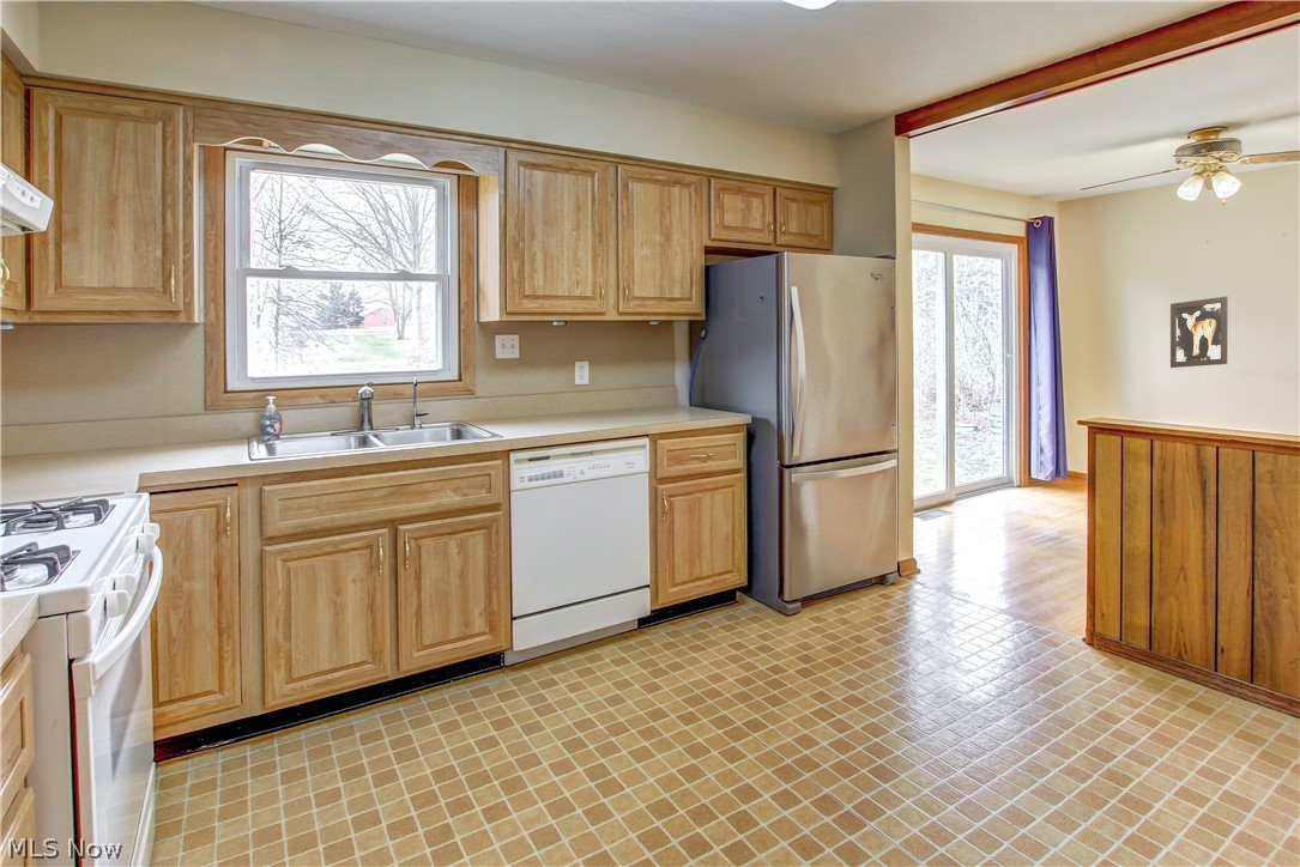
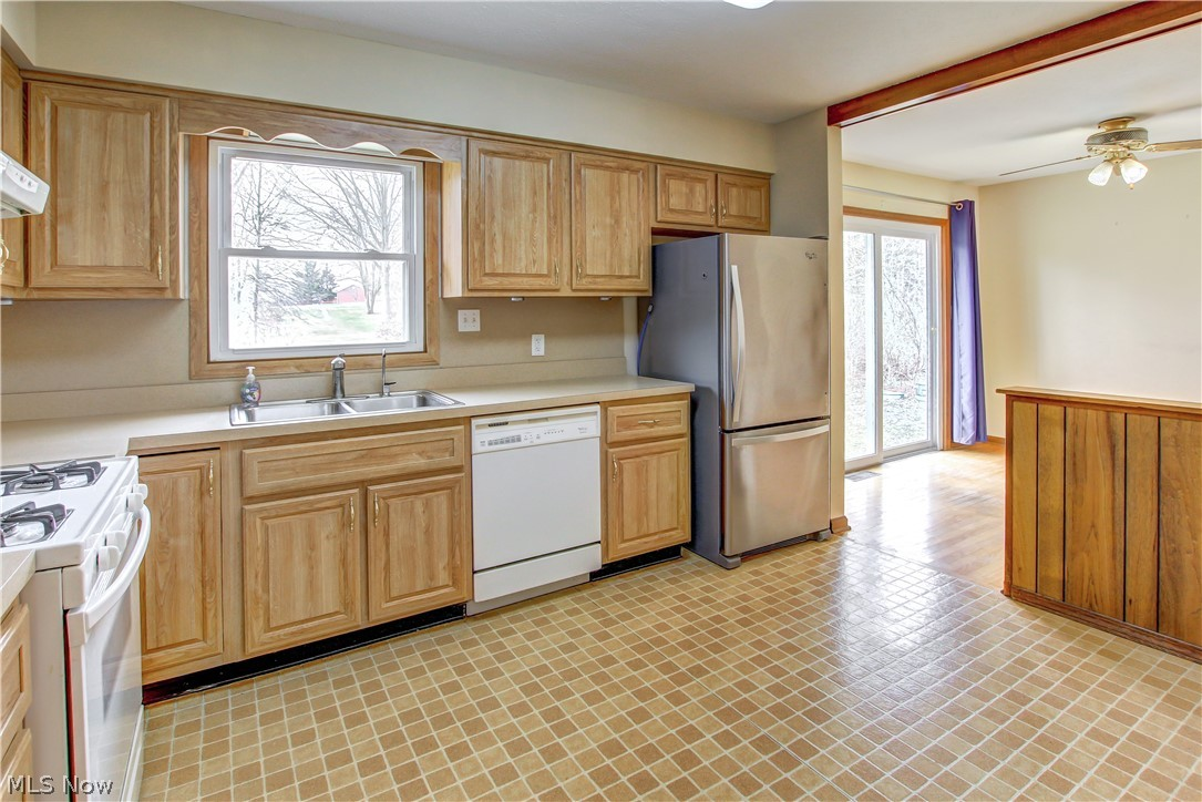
- wall art (1197, 333)
